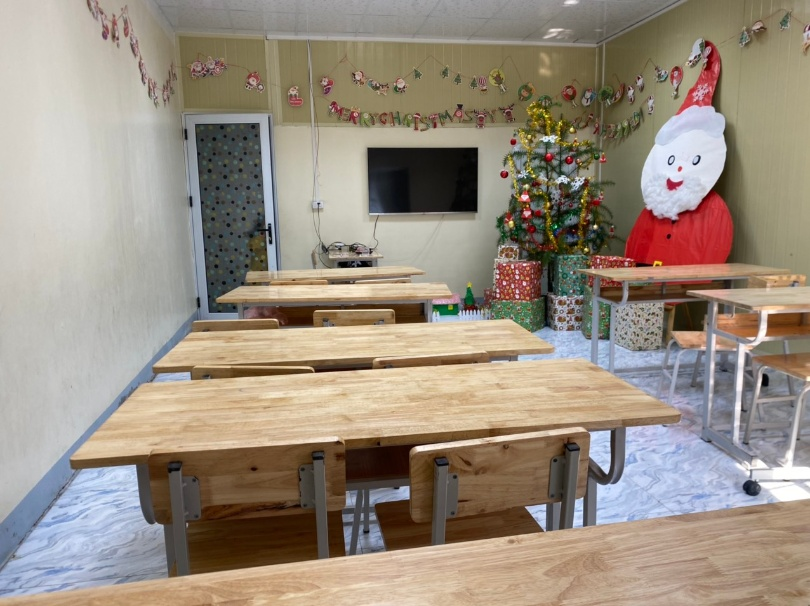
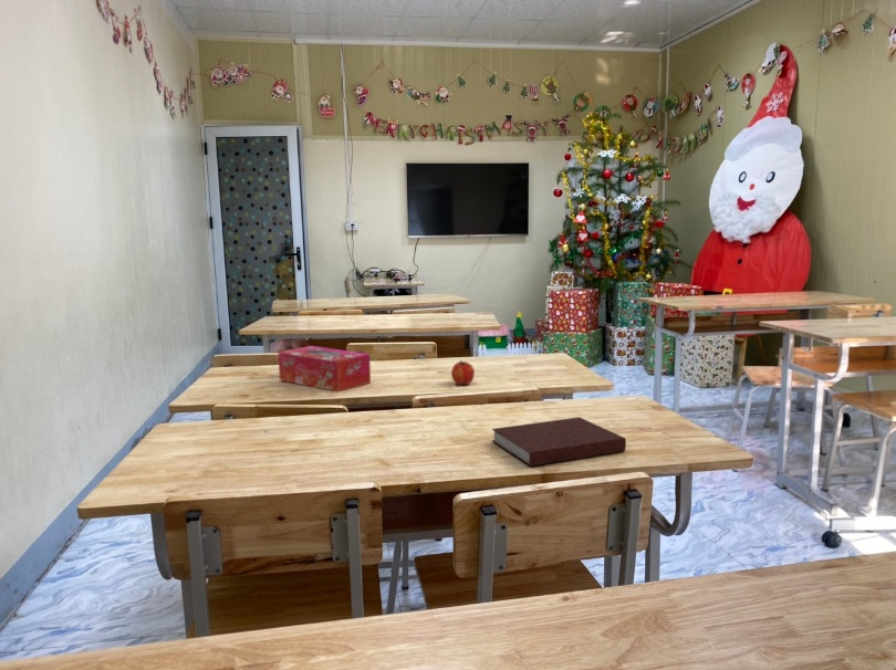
+ tissue box (323, 367)
+ notebook (556, 439)
+ fruit (462, 371)
